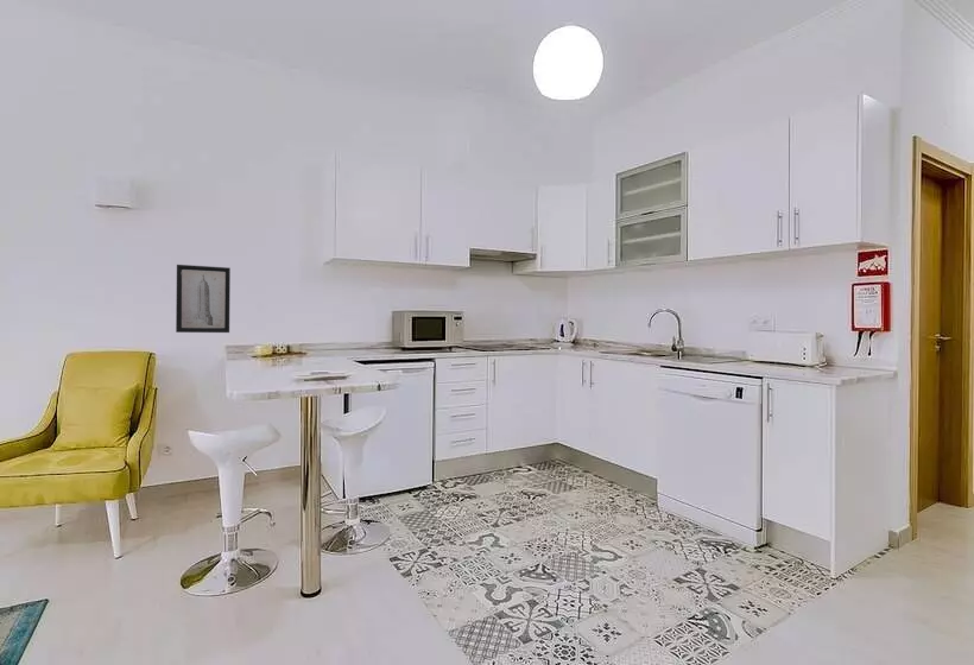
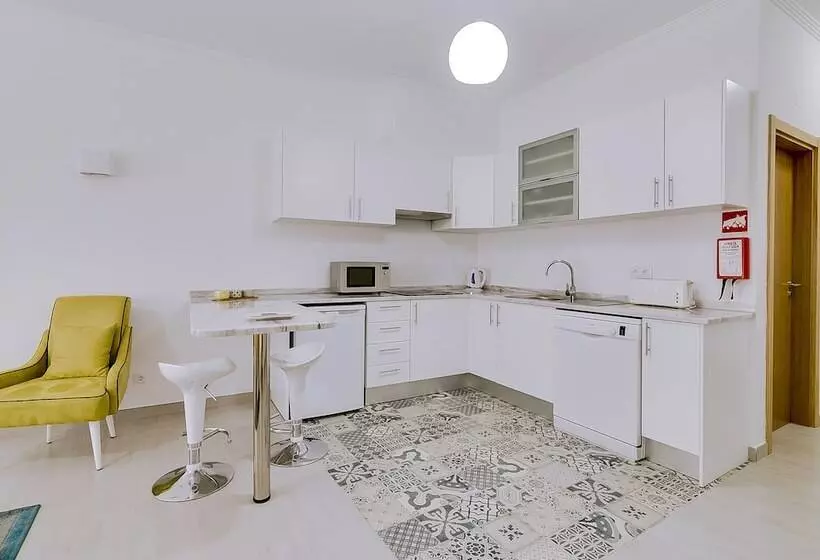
- wall art (203, 299)
